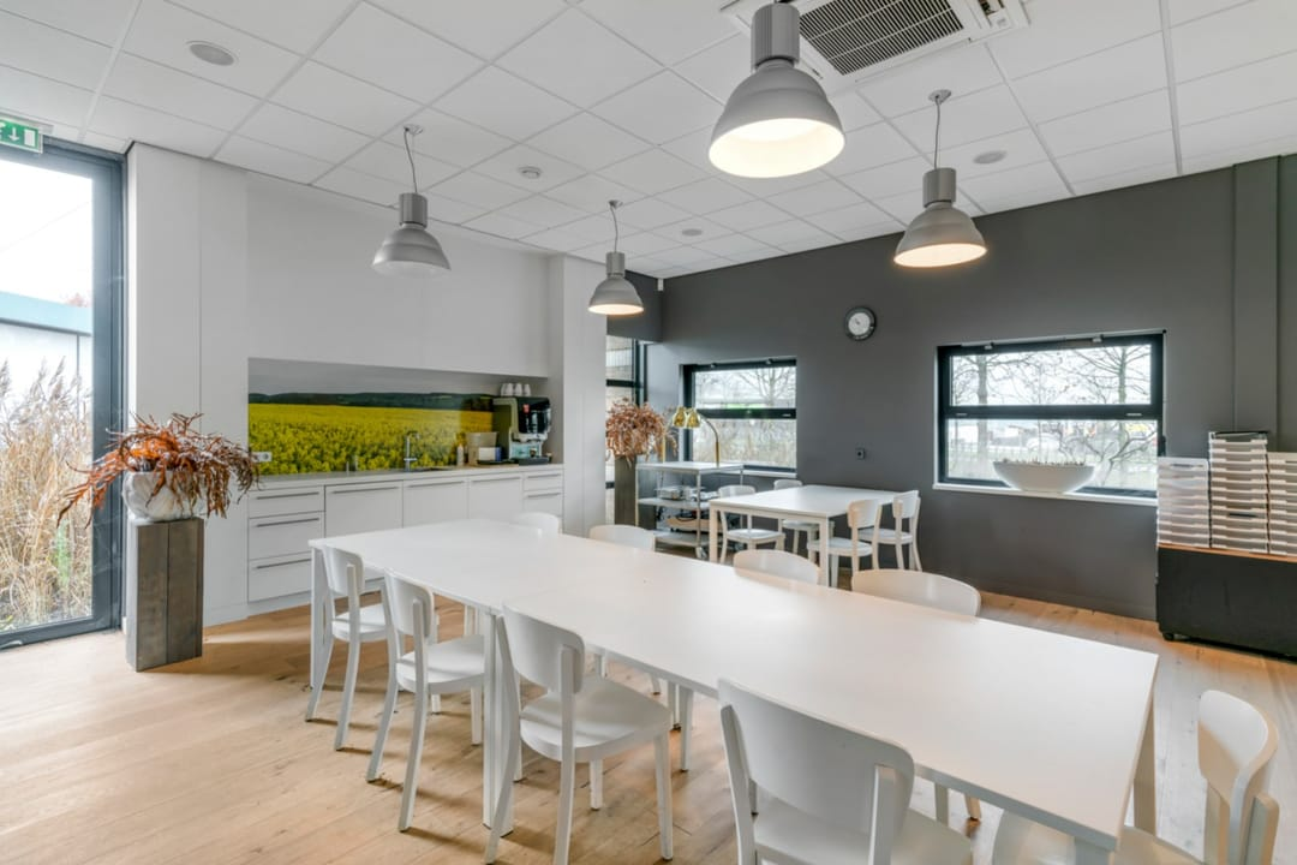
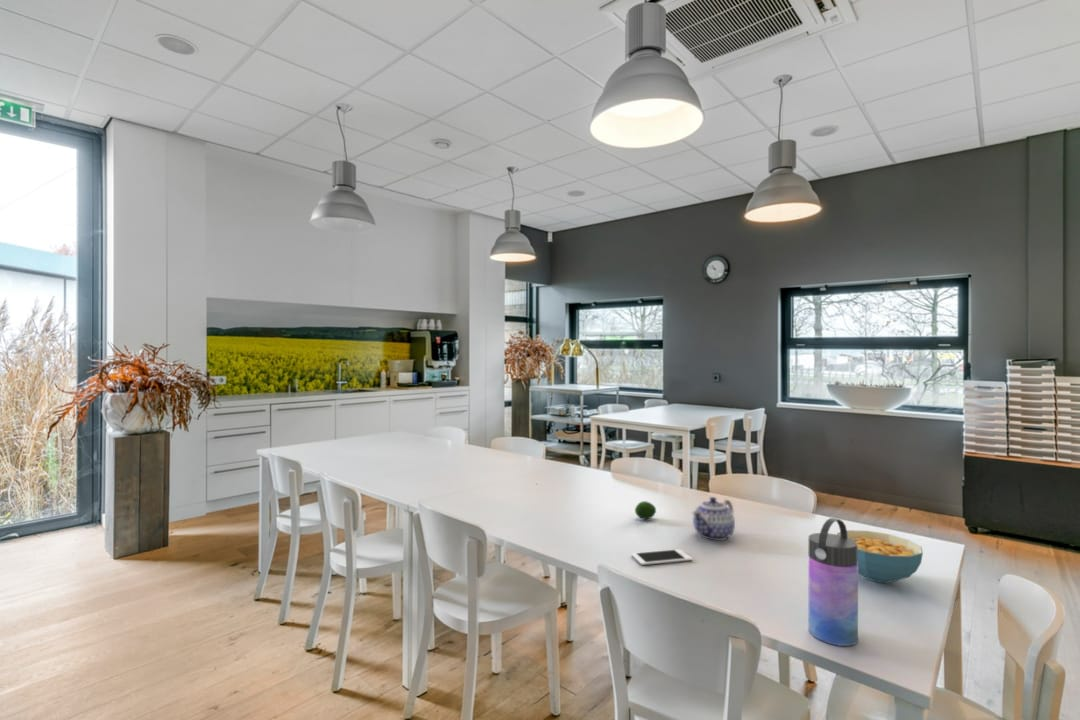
+ cell phone (661, 556)
+ cereal bowl (877, 560)
+ water bottle (832, 576)
+ fruit (645, 510)
+ teapot (713, 516)
